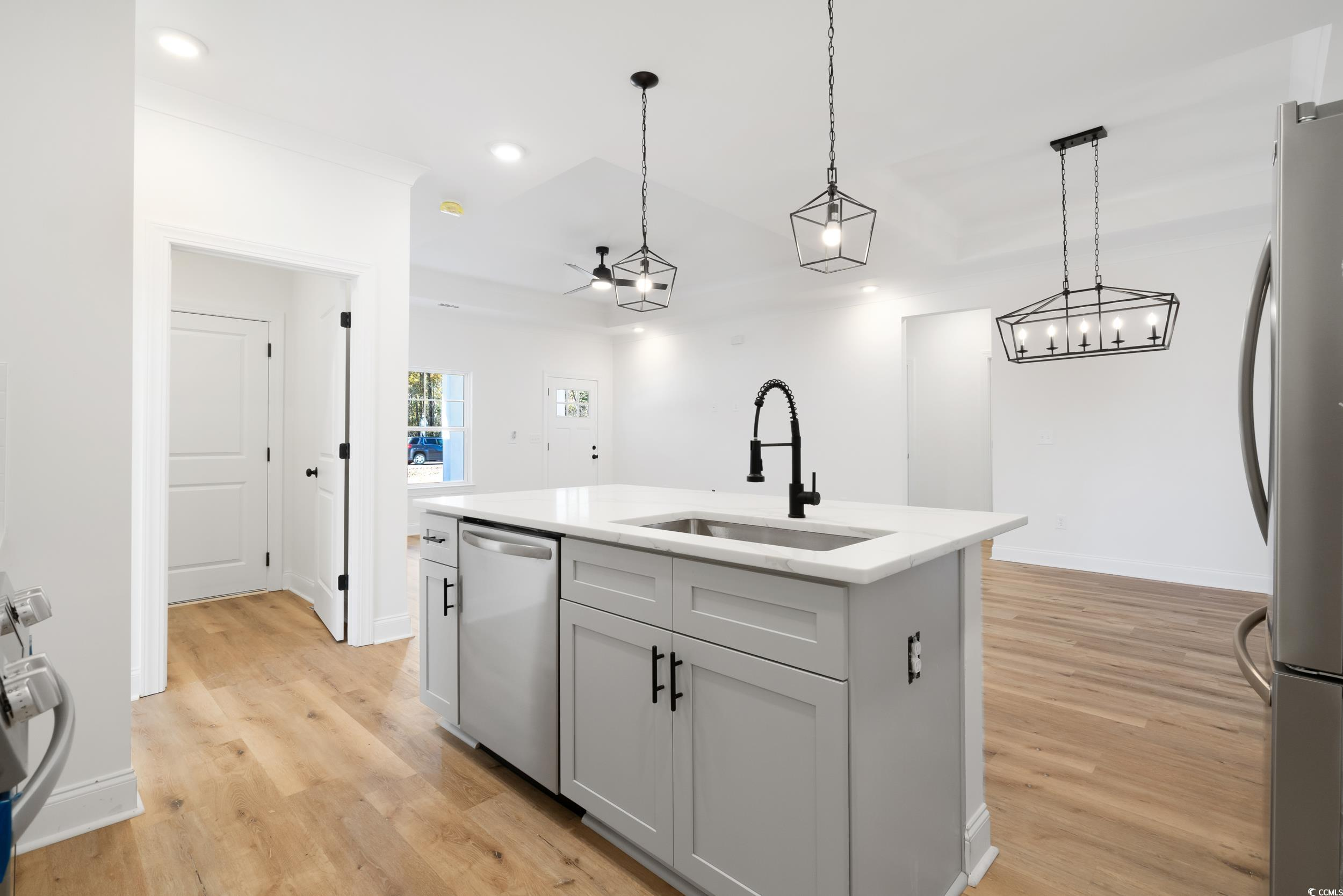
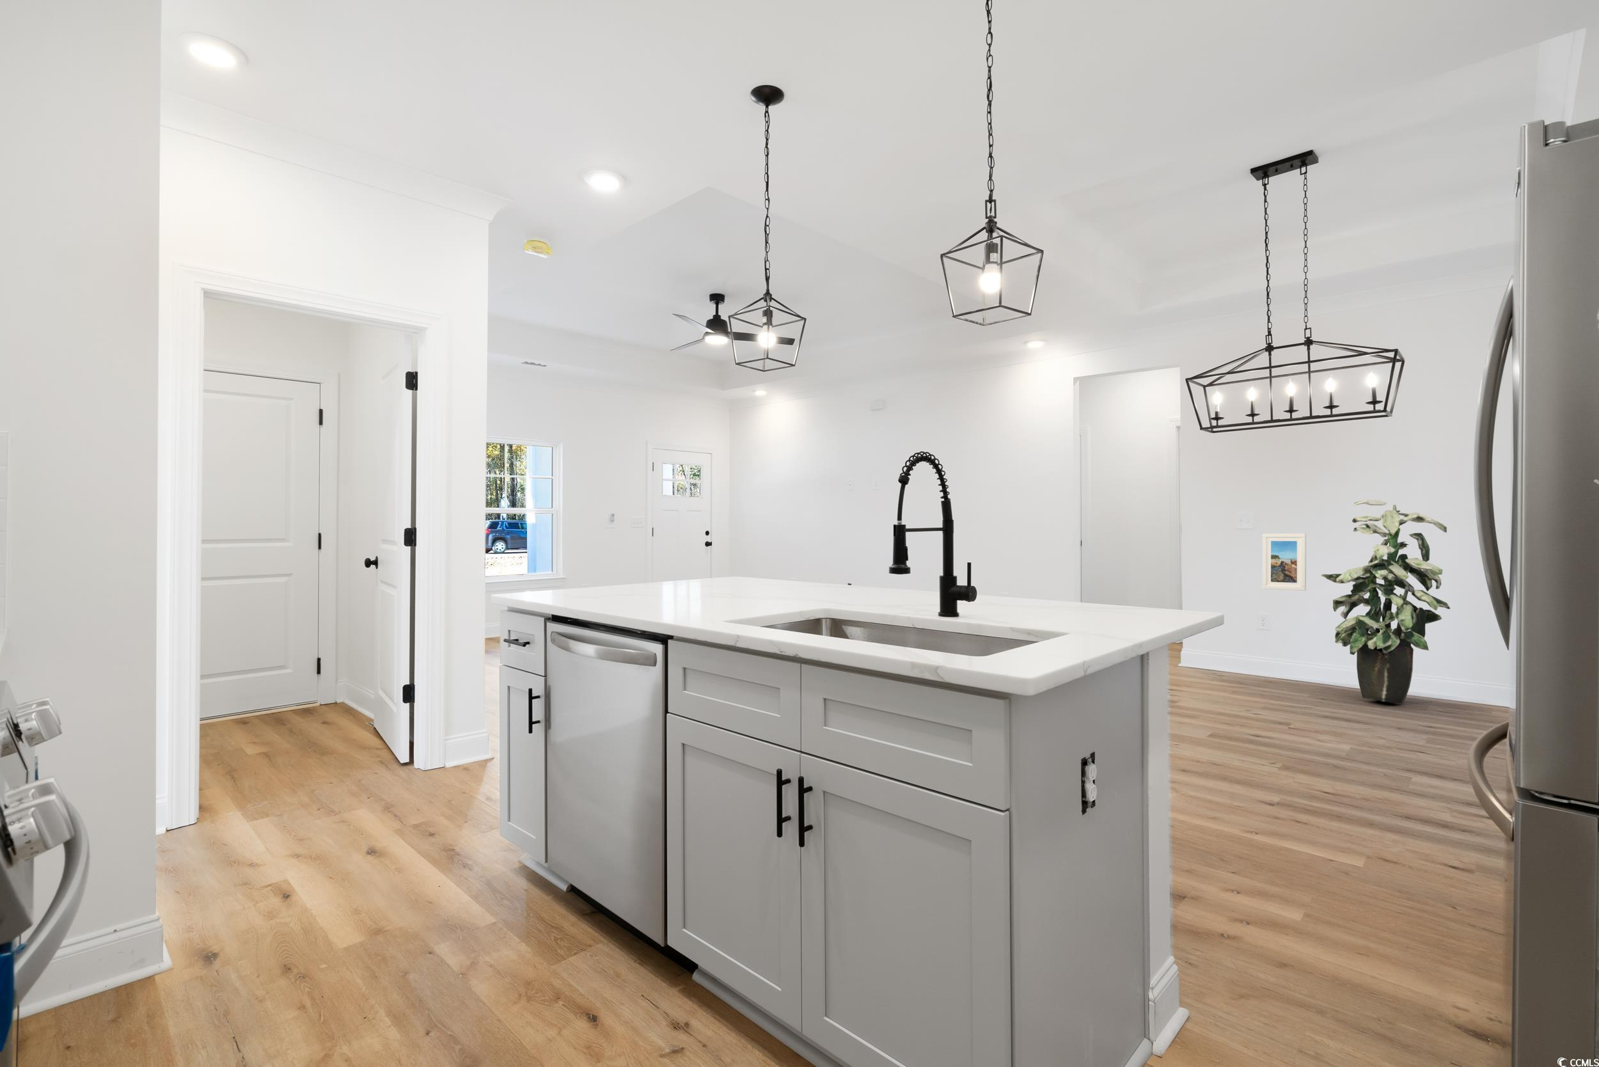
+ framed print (1283, 562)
+ indoor plant (1380, 600)
